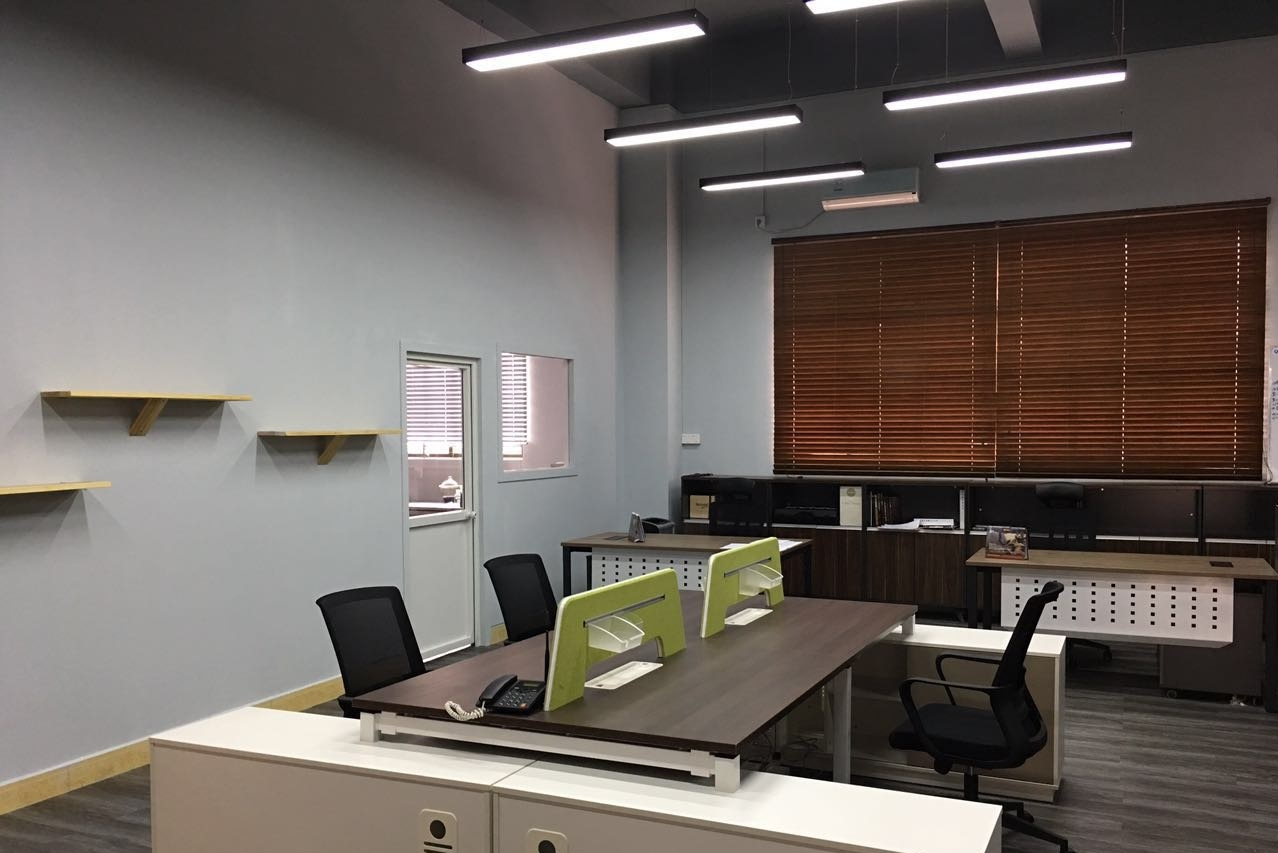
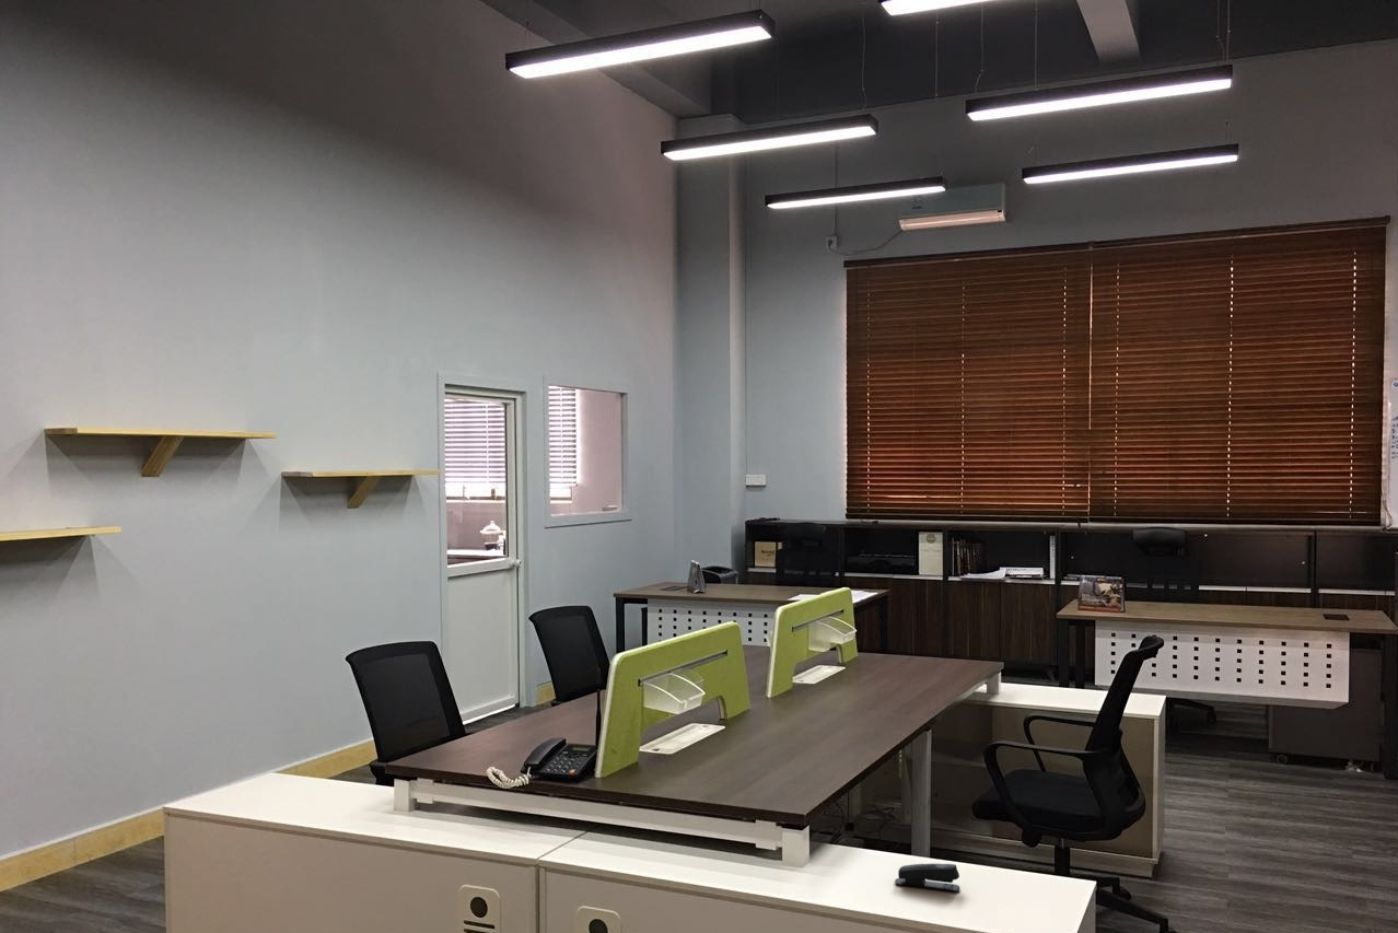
+ stapler (927, 873)
